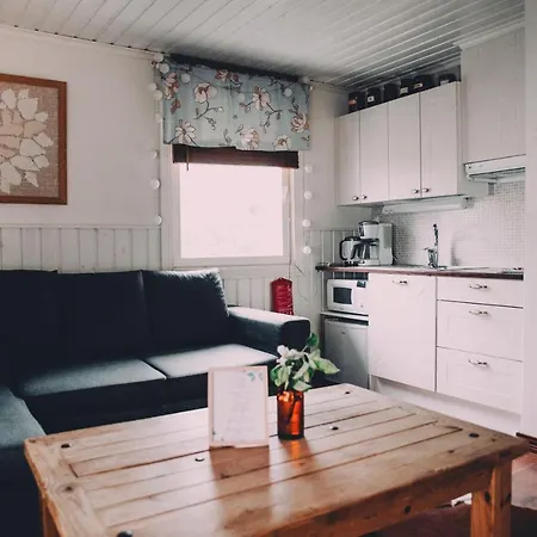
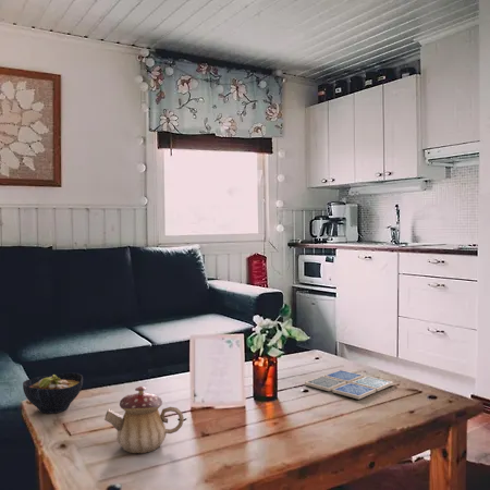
+ bowl (53, 392)
+ teapot (145, 415)
+ drink coaster (348, 383)
